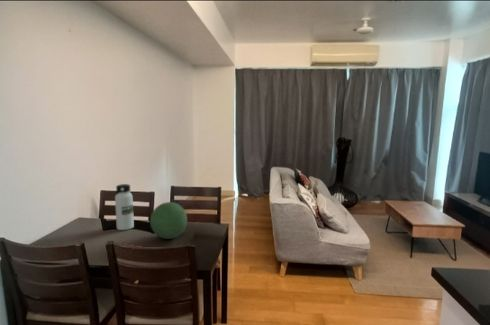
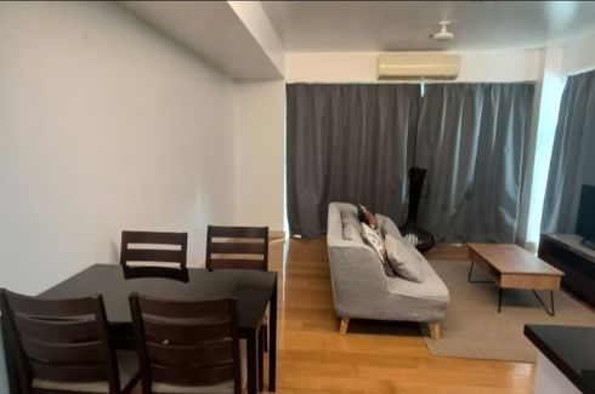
- decorative orb (168, 220)
- water bottle (124, 206)
